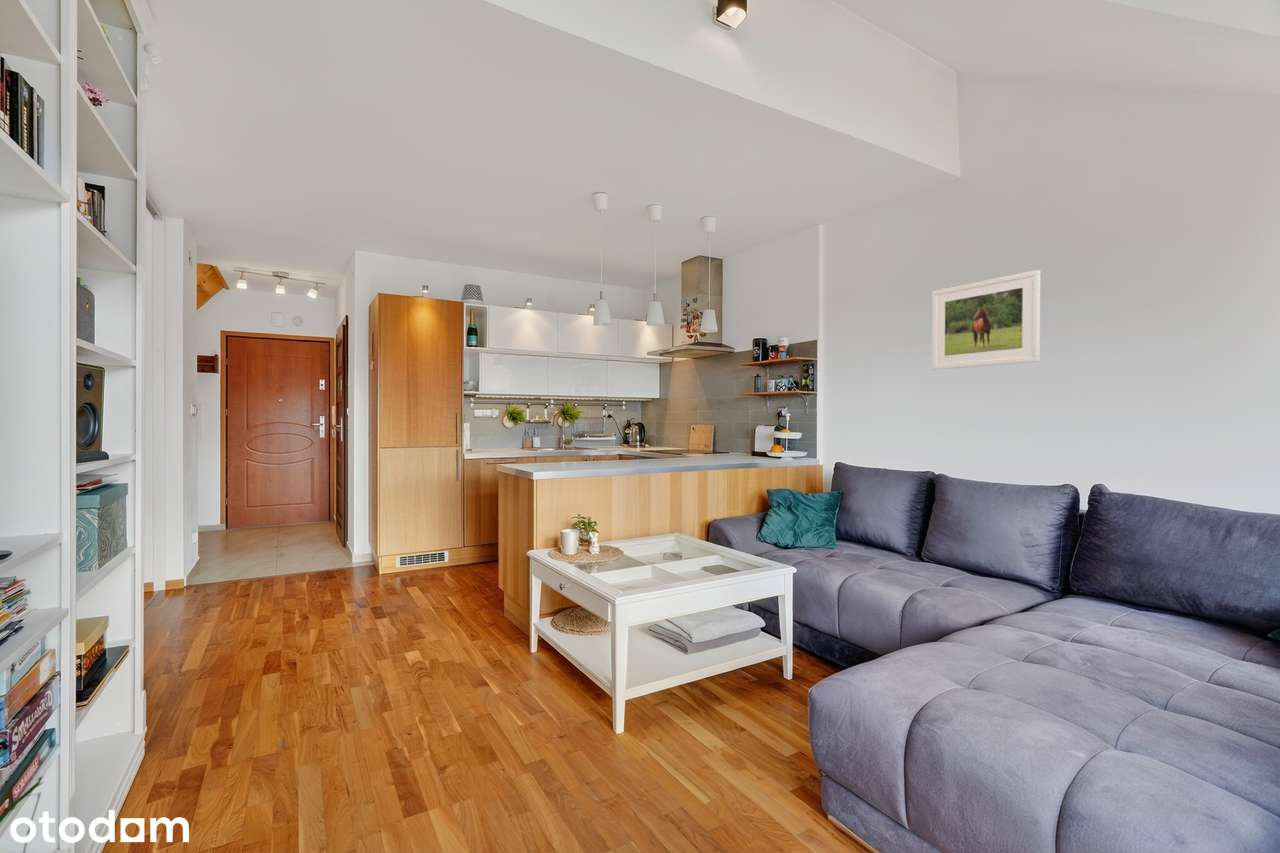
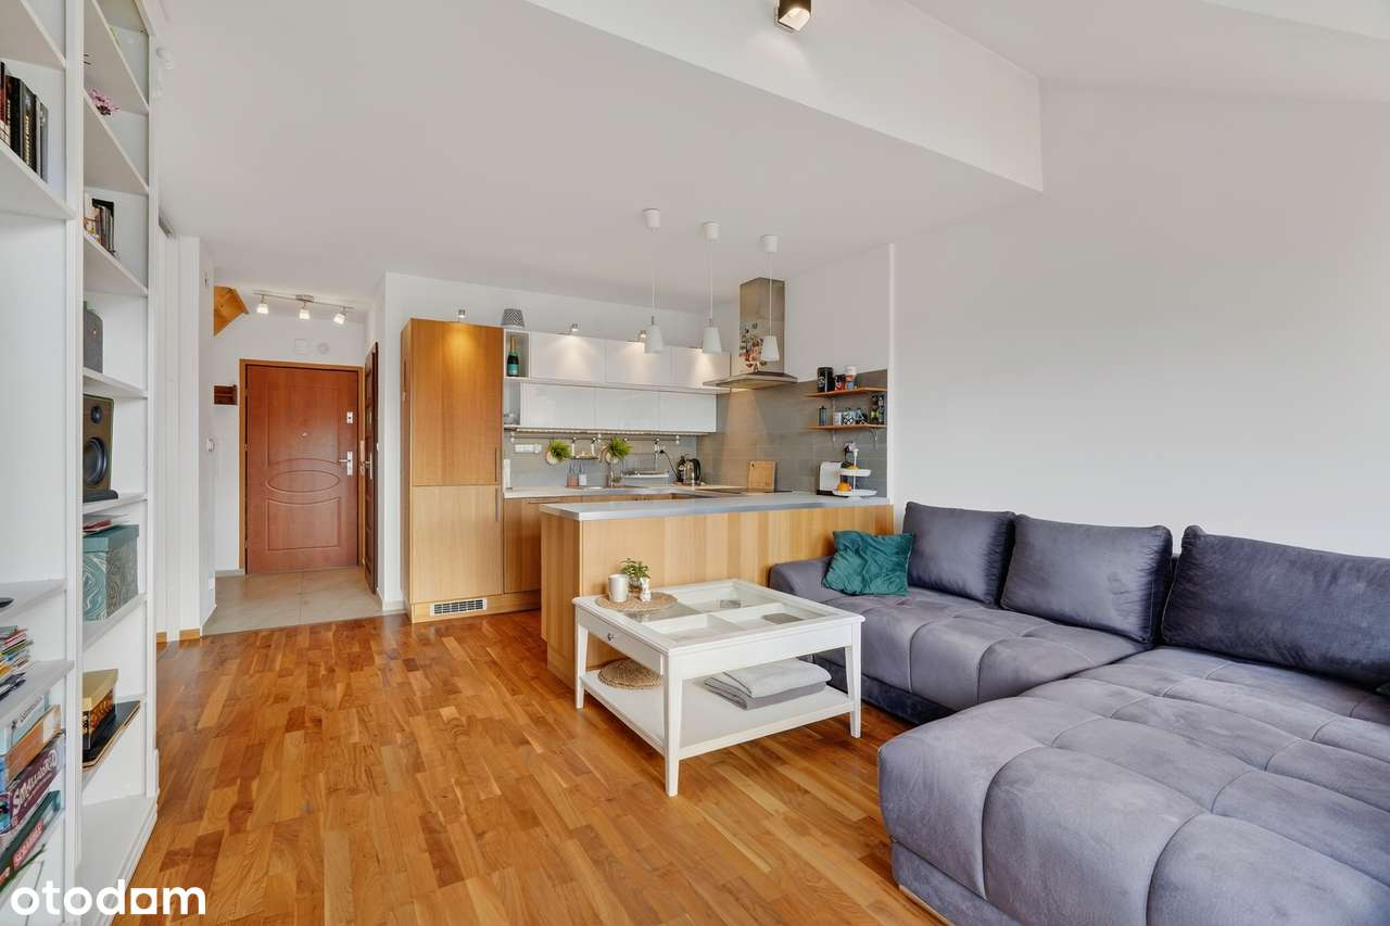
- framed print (982, 323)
